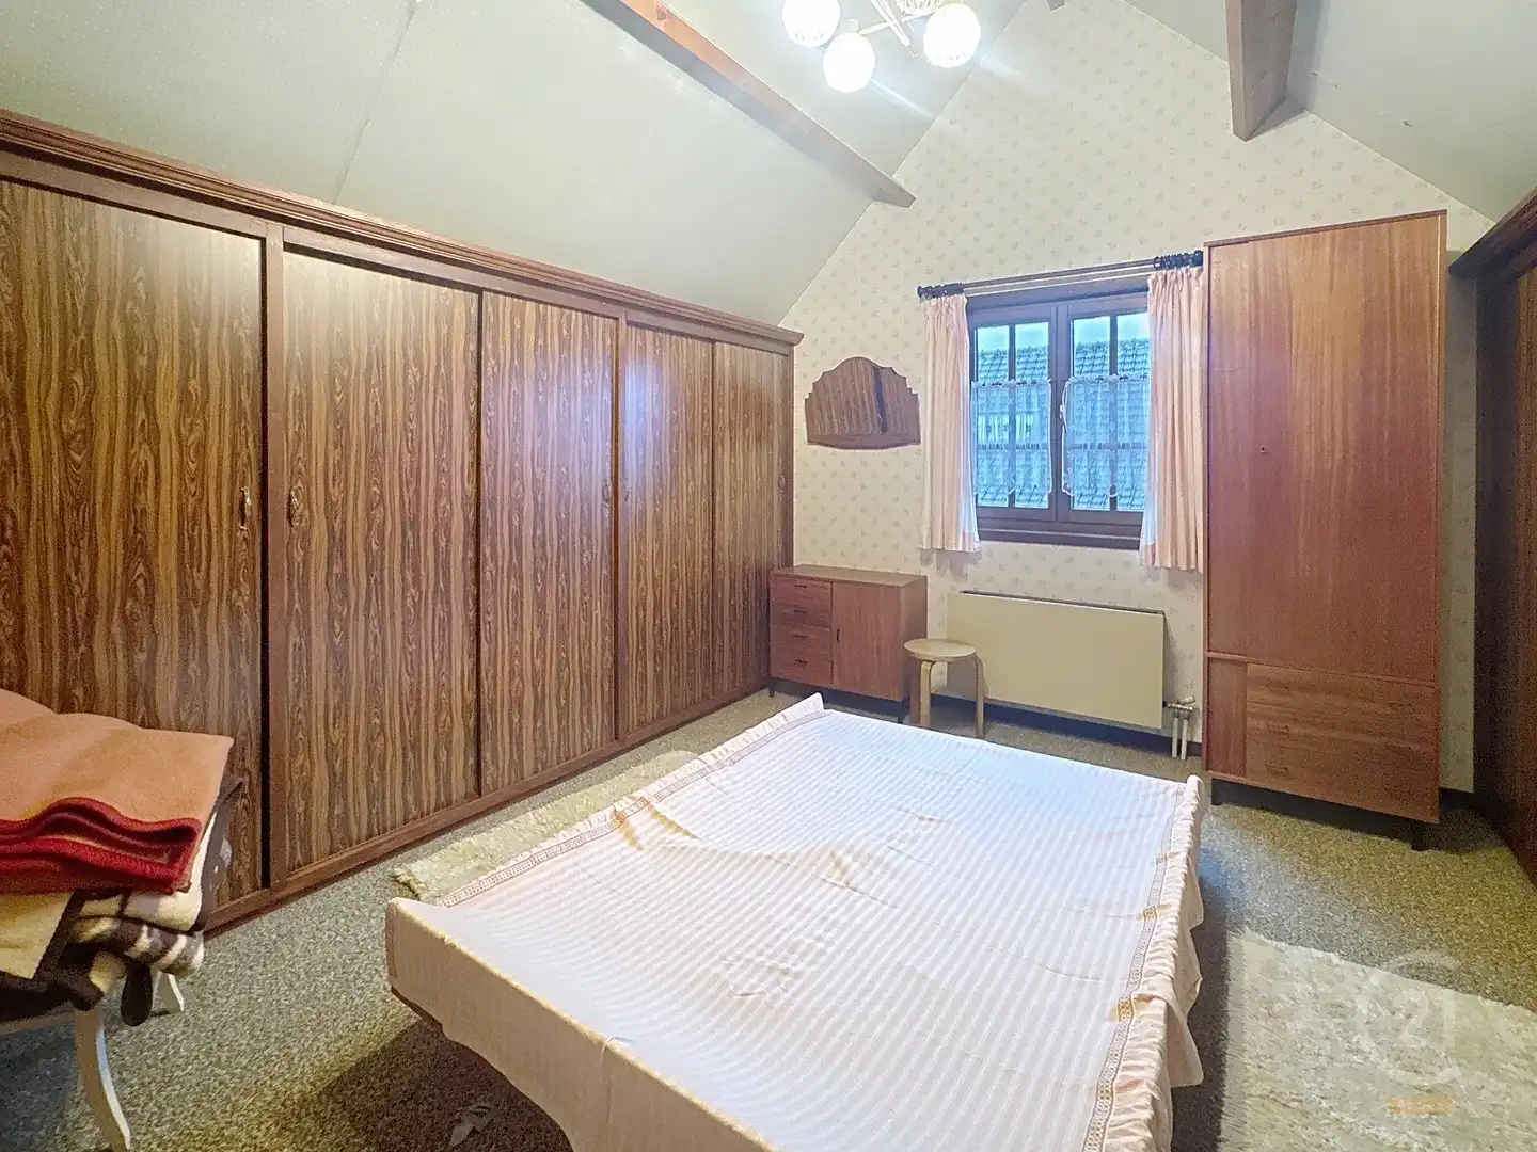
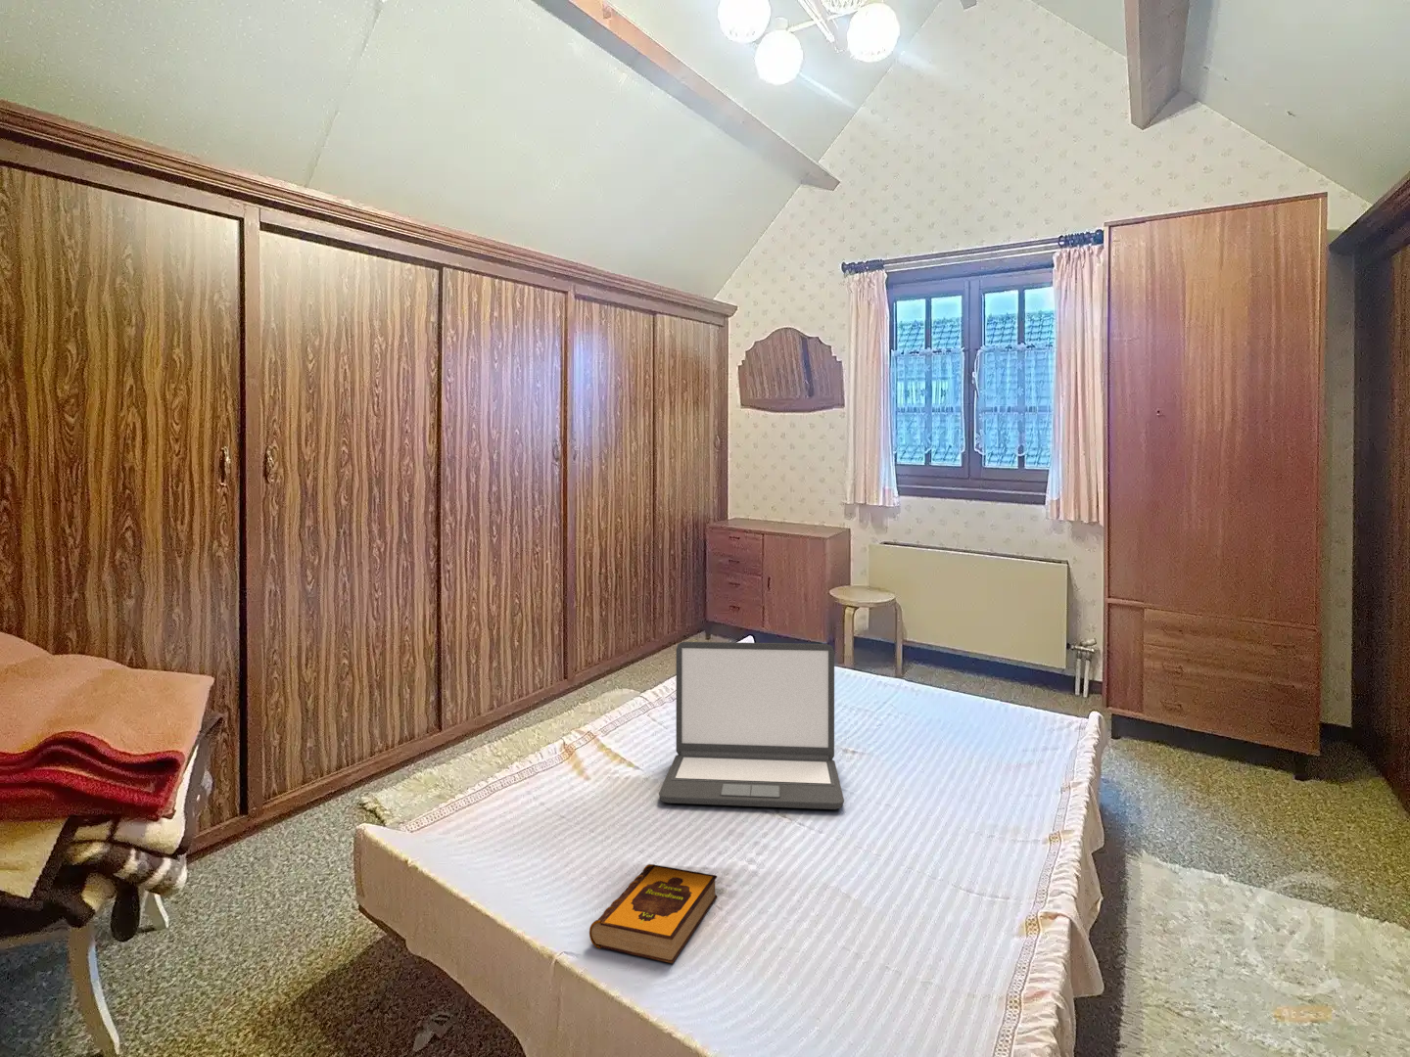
+ laptop (752, 717)
+ hardback book (656, 908)
